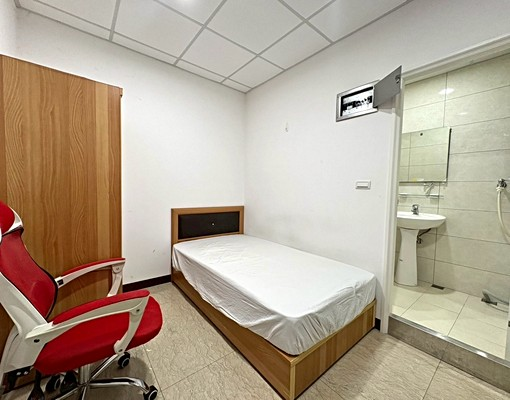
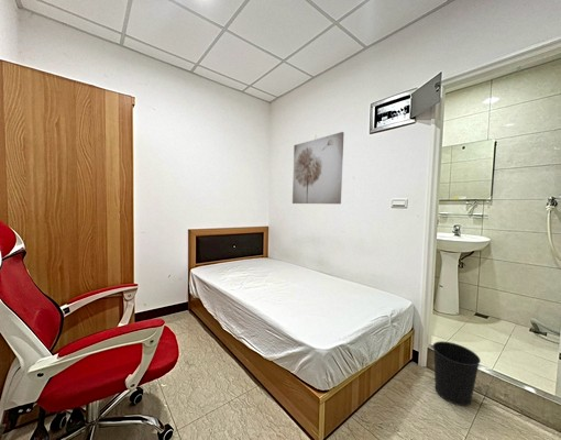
+ wall art (315, 172)
+ wastebasket (453, 373)
